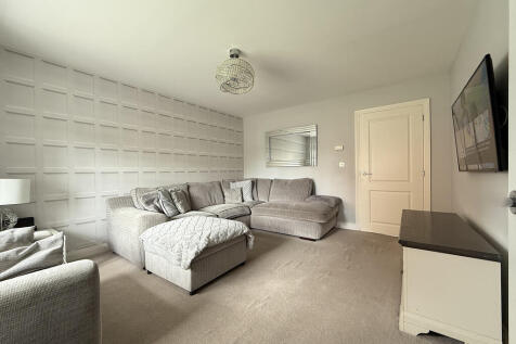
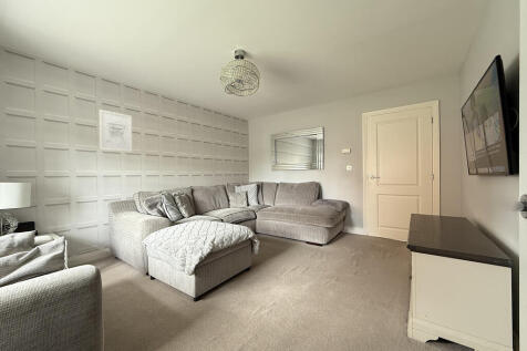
+ wall art (116, 132)
